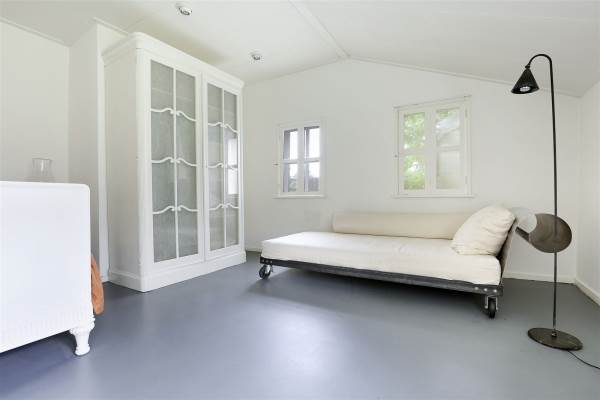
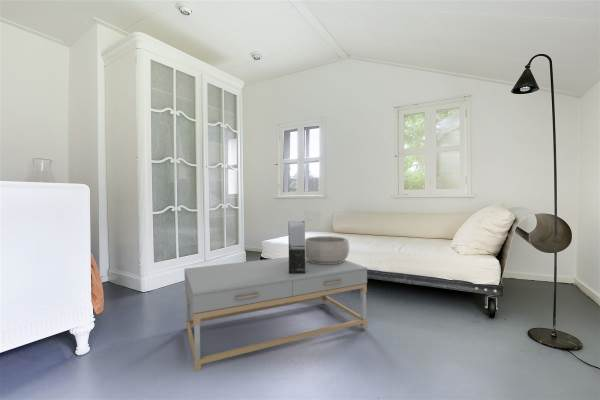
+ decorative bowl (325, 249)
+ vase (296, 246)
+ coffee table (276, 298)
